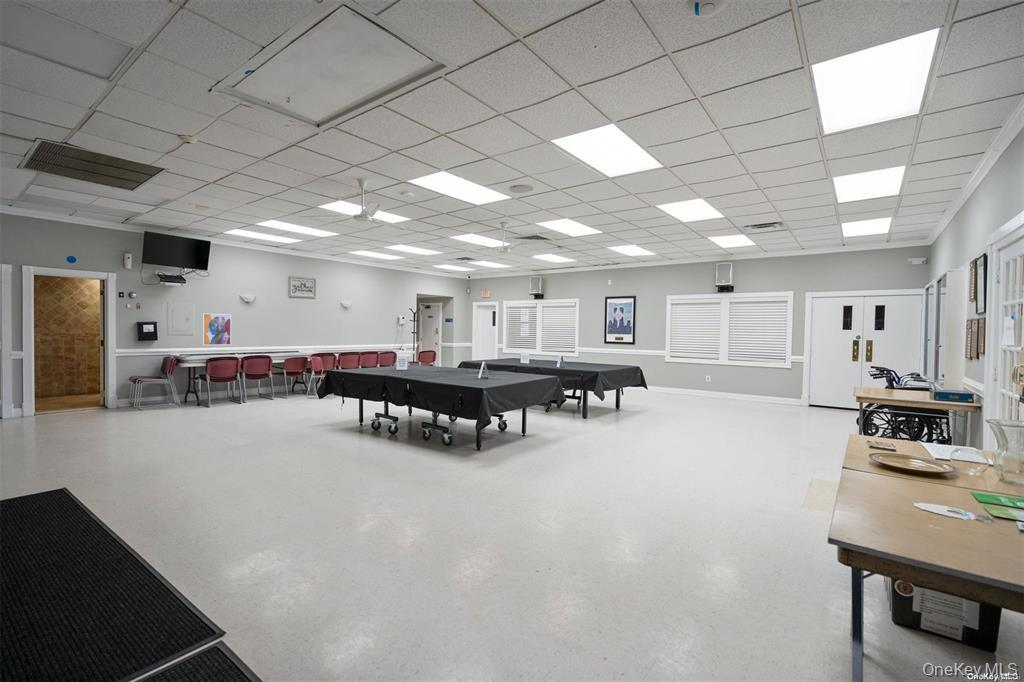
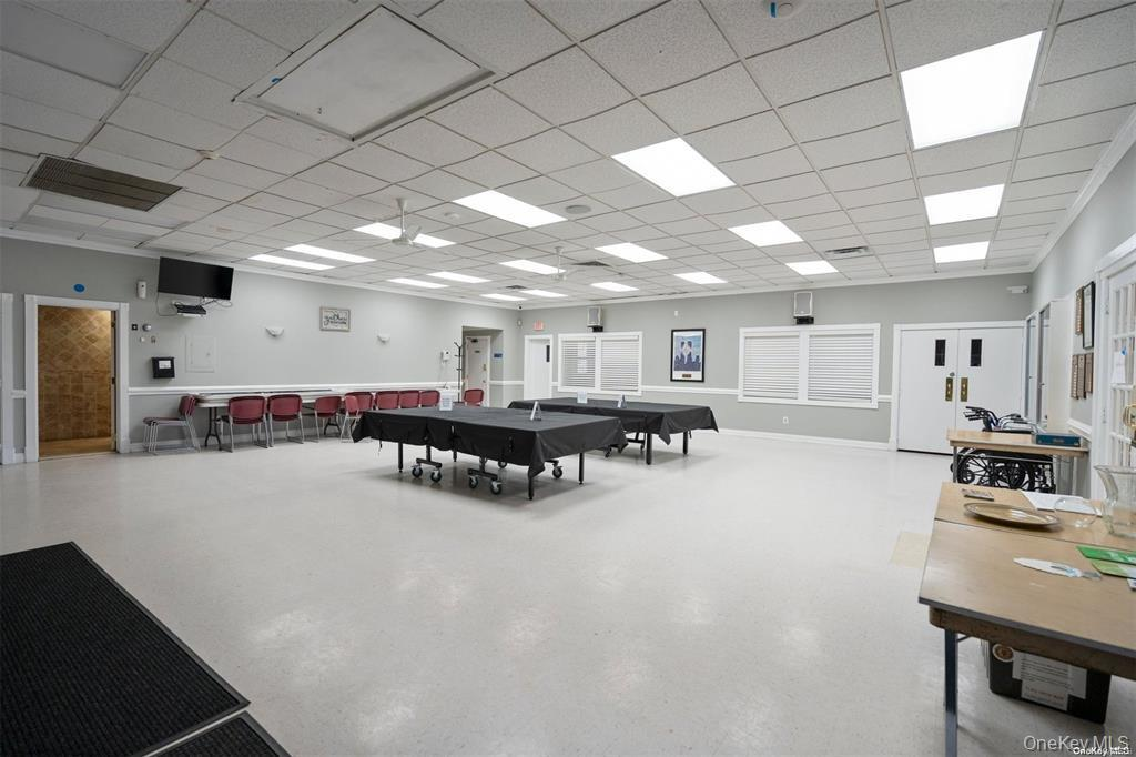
- wall art (217, 329)
